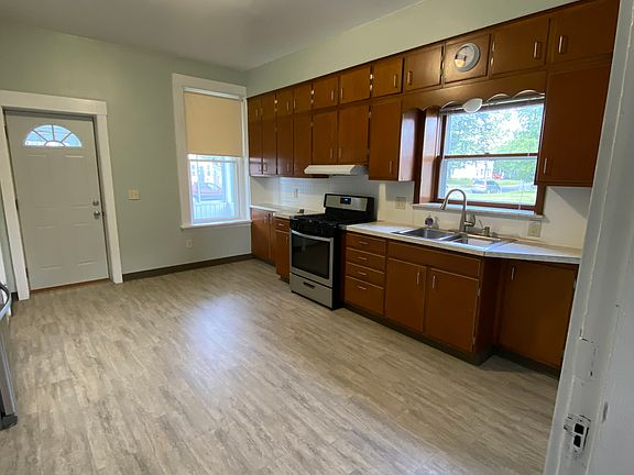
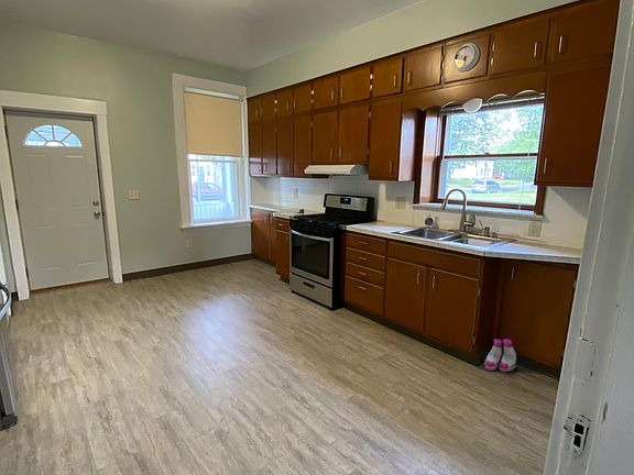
+ boots (501, 352)
